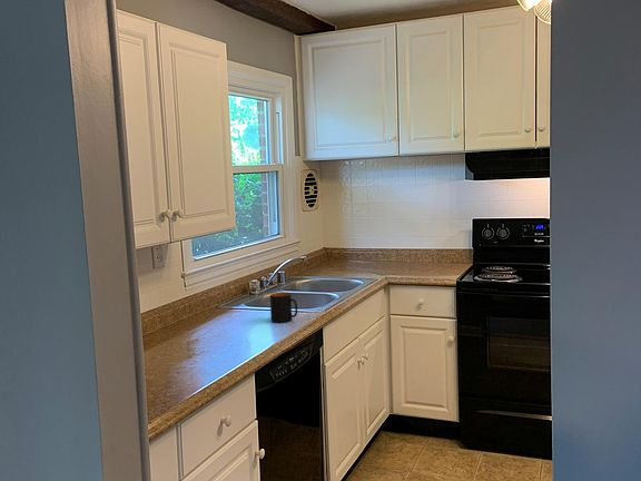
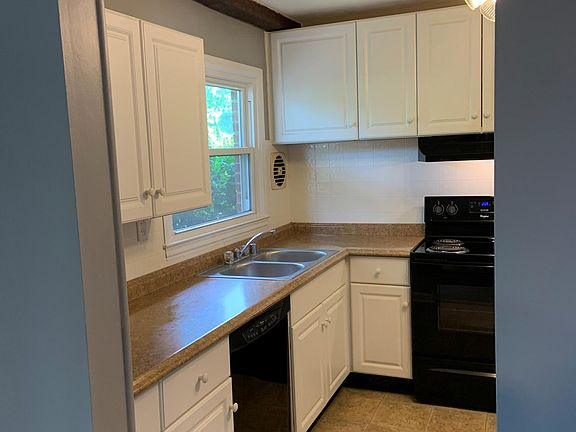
- mug (284, 307)
